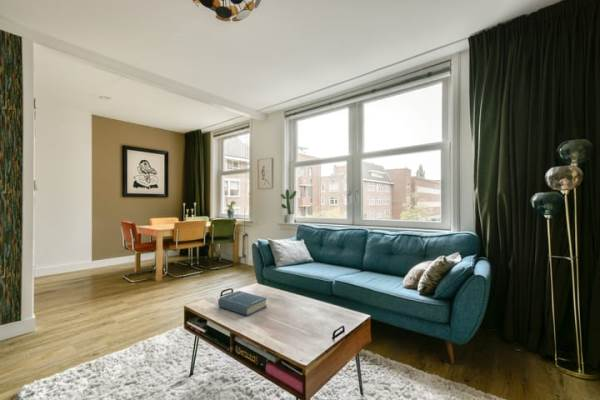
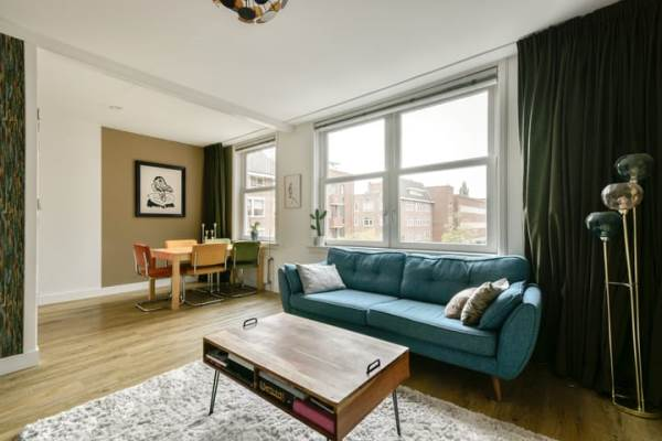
- hardback book (242, 302)
